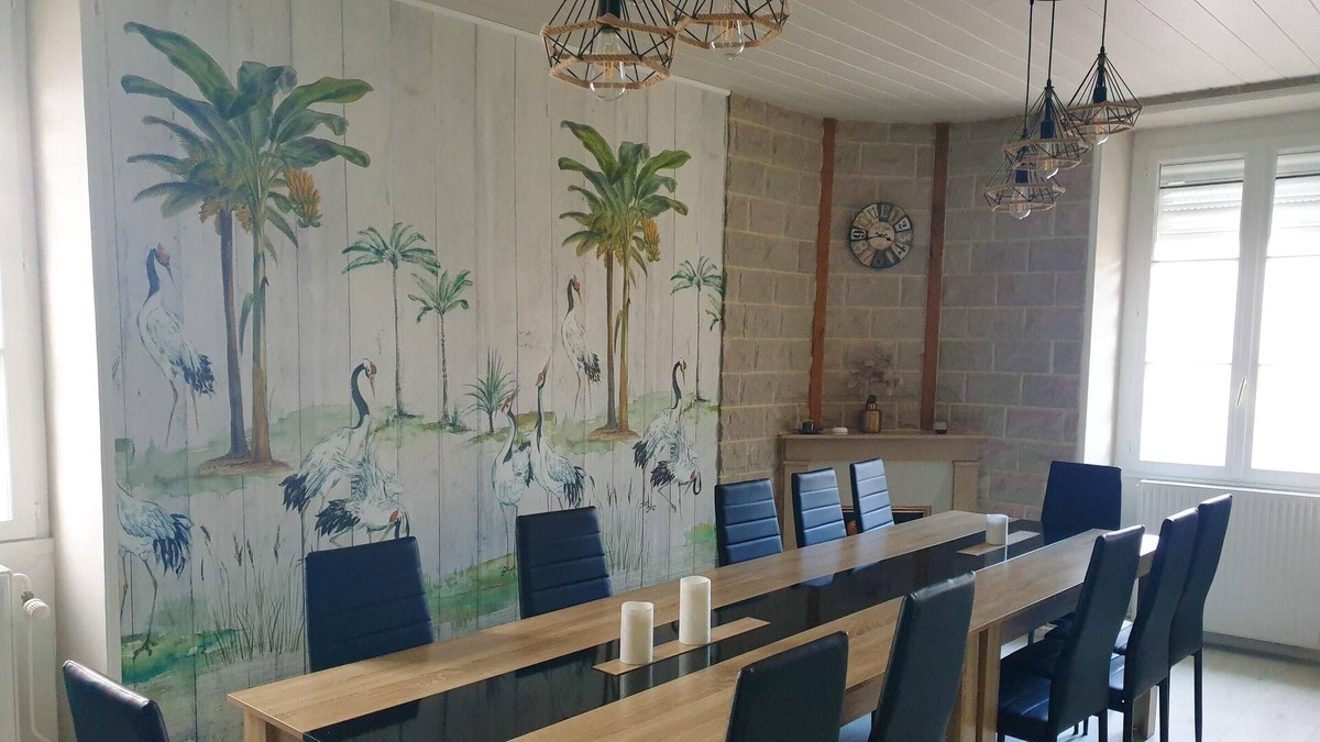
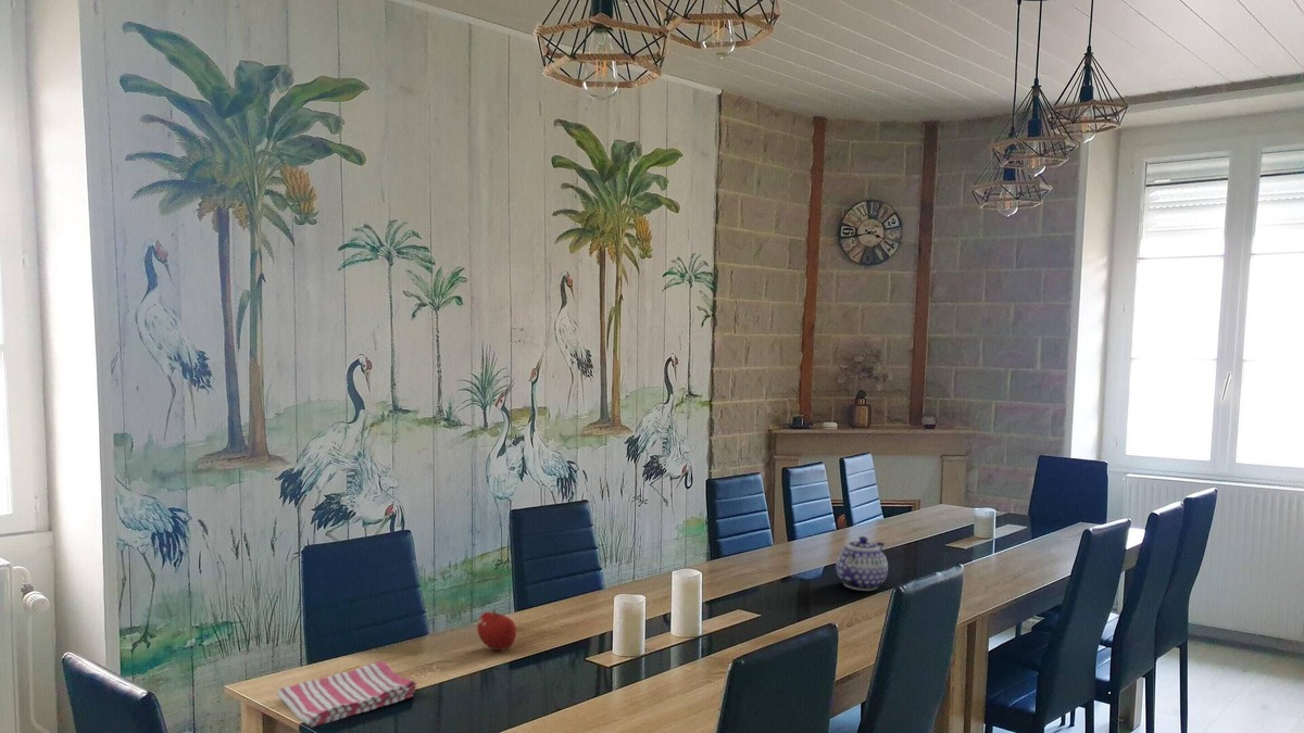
+ teapot (862, 560)
+ dish towel (347, 690)
+ fruit (497, 628)
